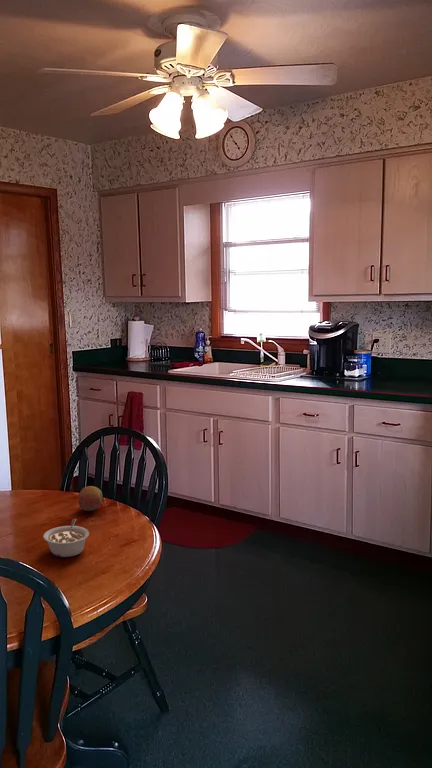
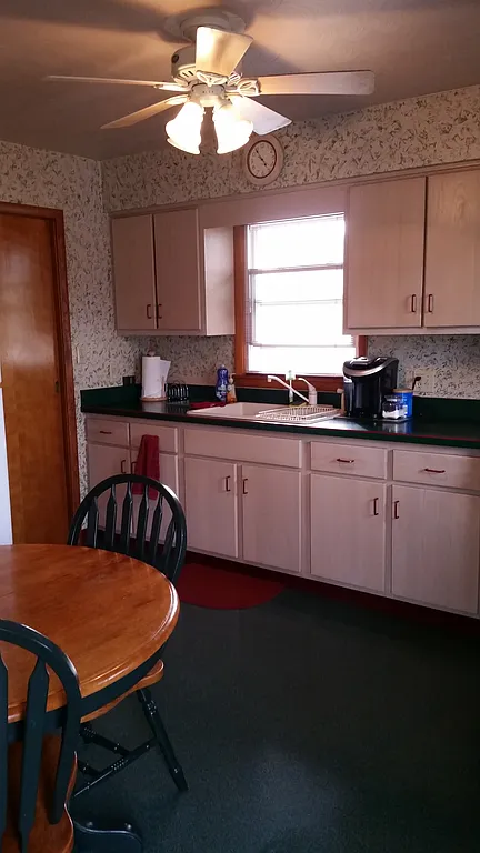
- legume (66, 540)
- fruit (89, 498)
